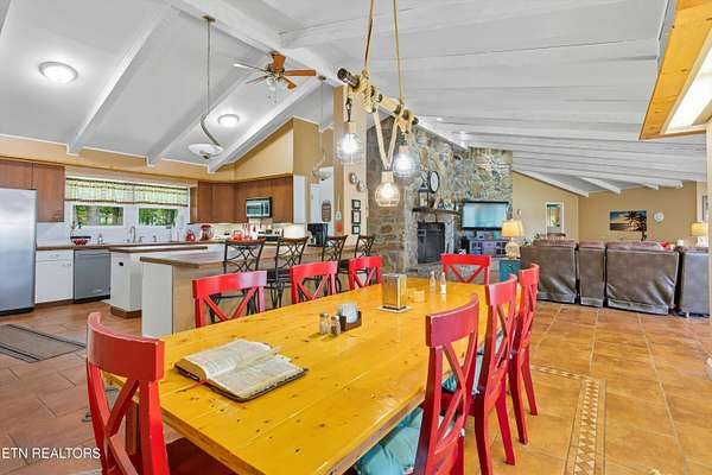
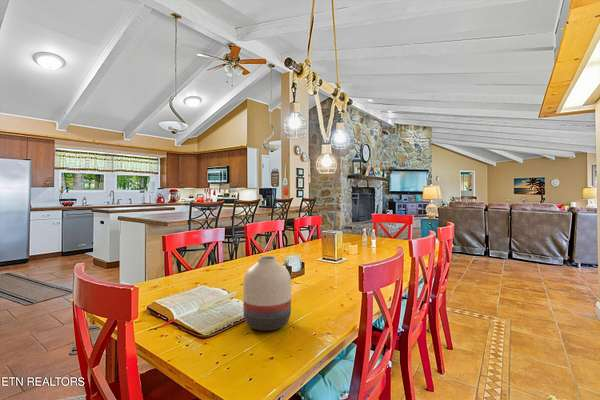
+ vase (267, 290)
